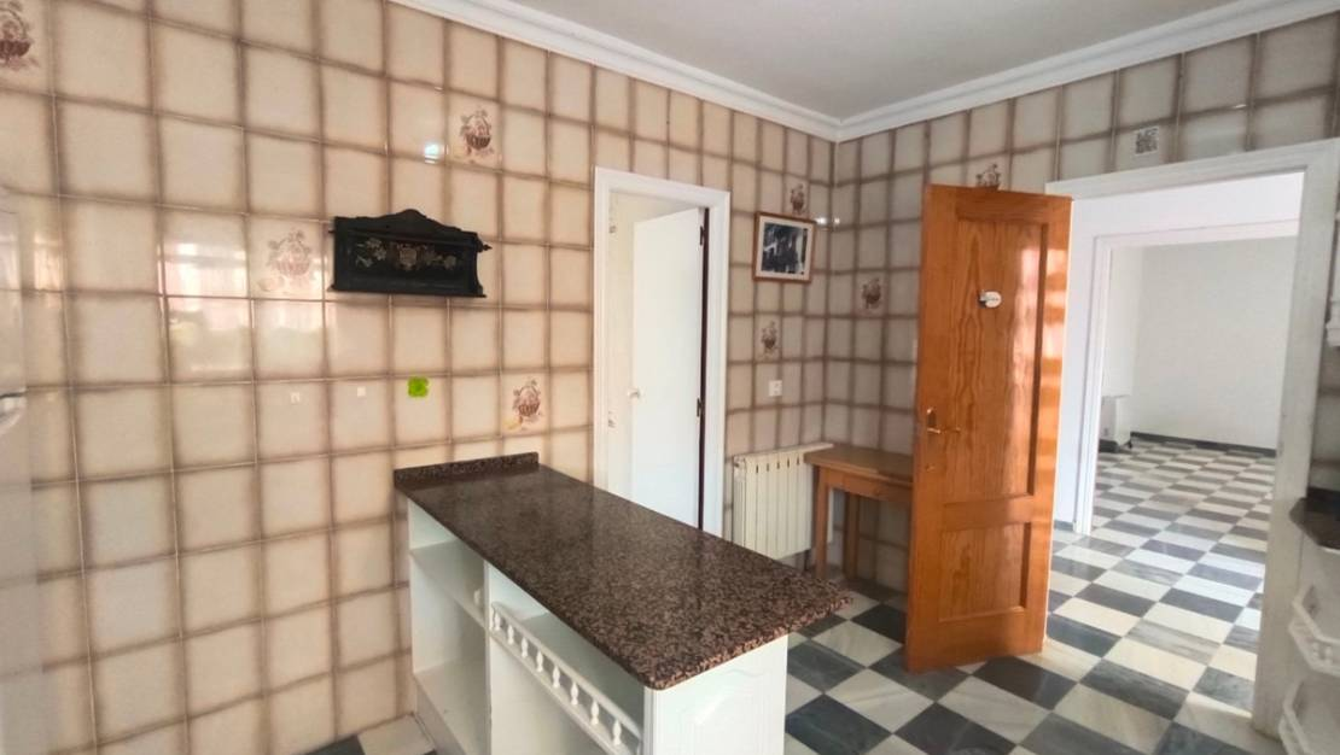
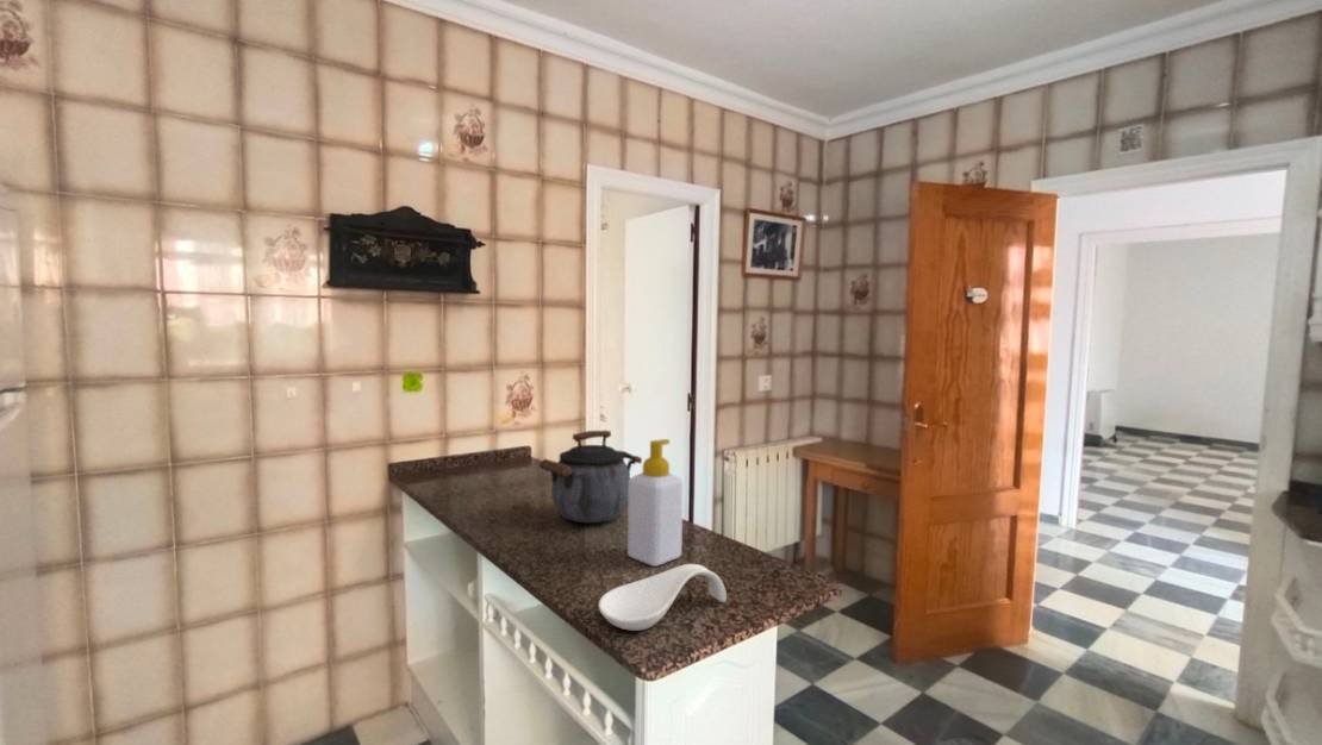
+ soap bottle (655, 499)
+ spoon rest (663, 593)
+ kettle (591, 475)
